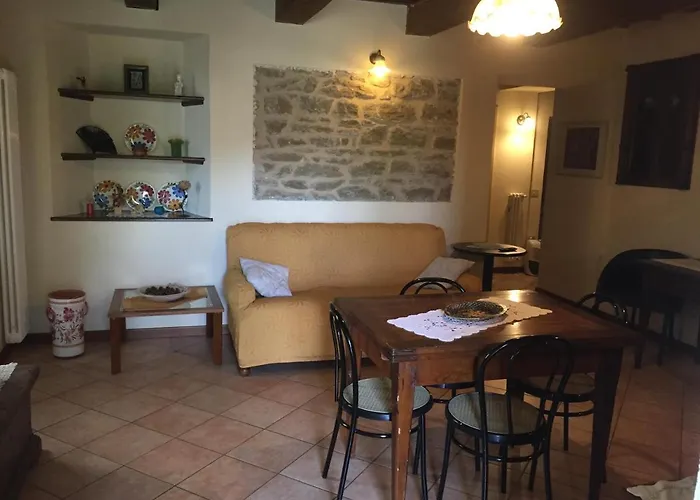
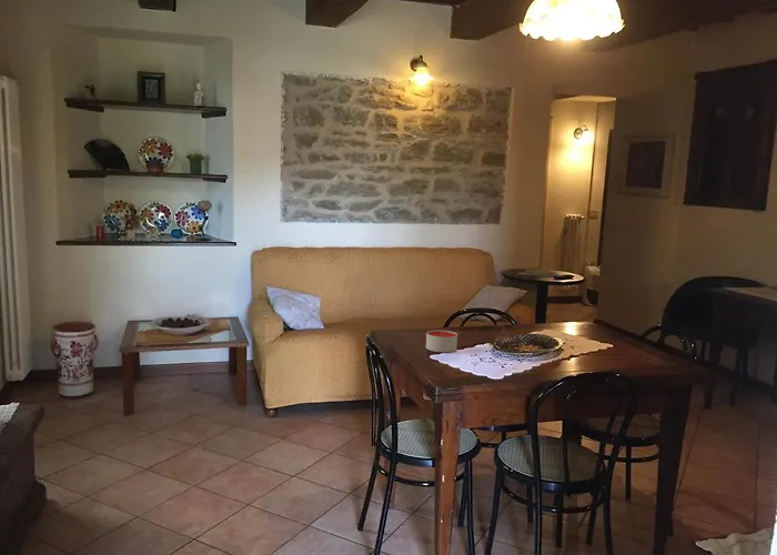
+ candle (441, 340)
